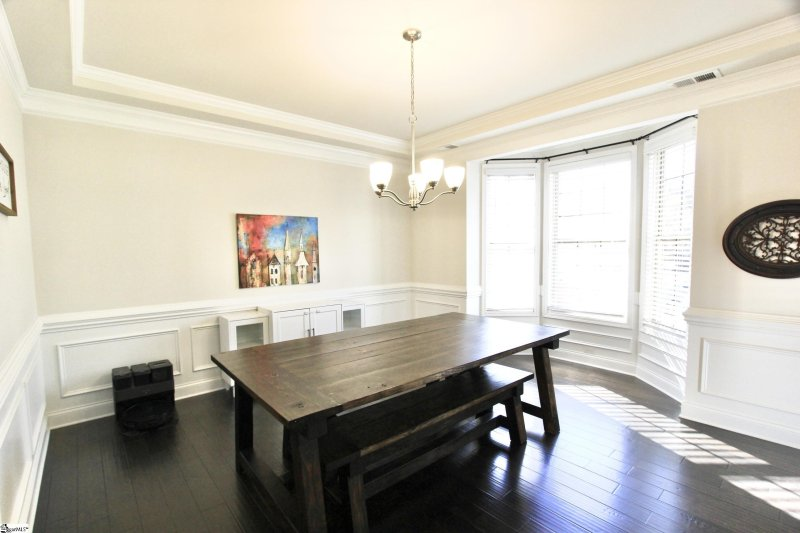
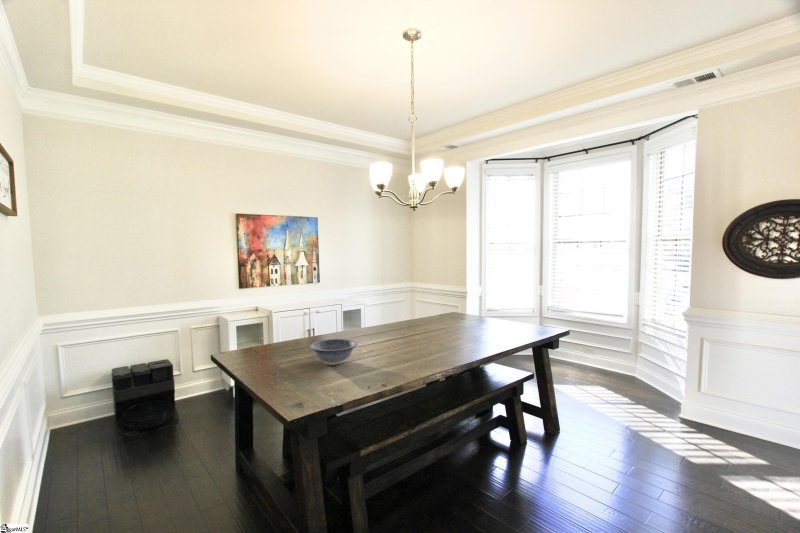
+ decorative bowl (334, 353)
